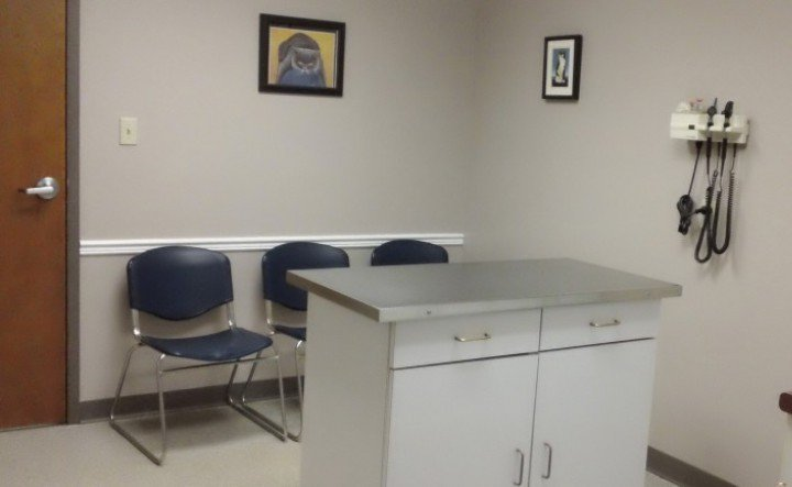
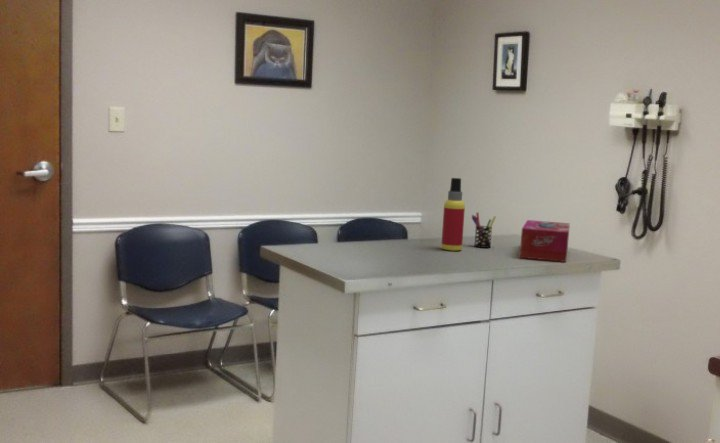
+ tissue box (545, 239)
+ pen holder (483, 229)
+ spray bottle (453, 213)
